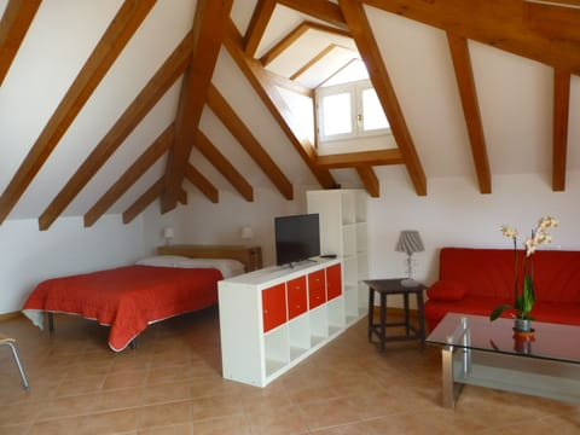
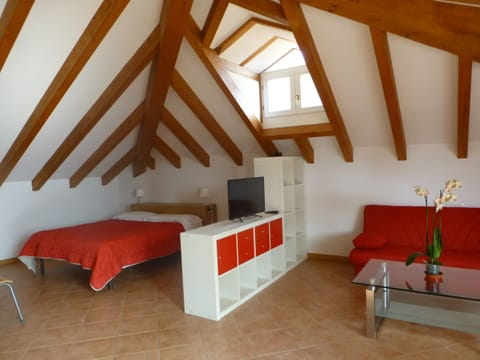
- table lamp (410, 257)
- side table (399, 321)
